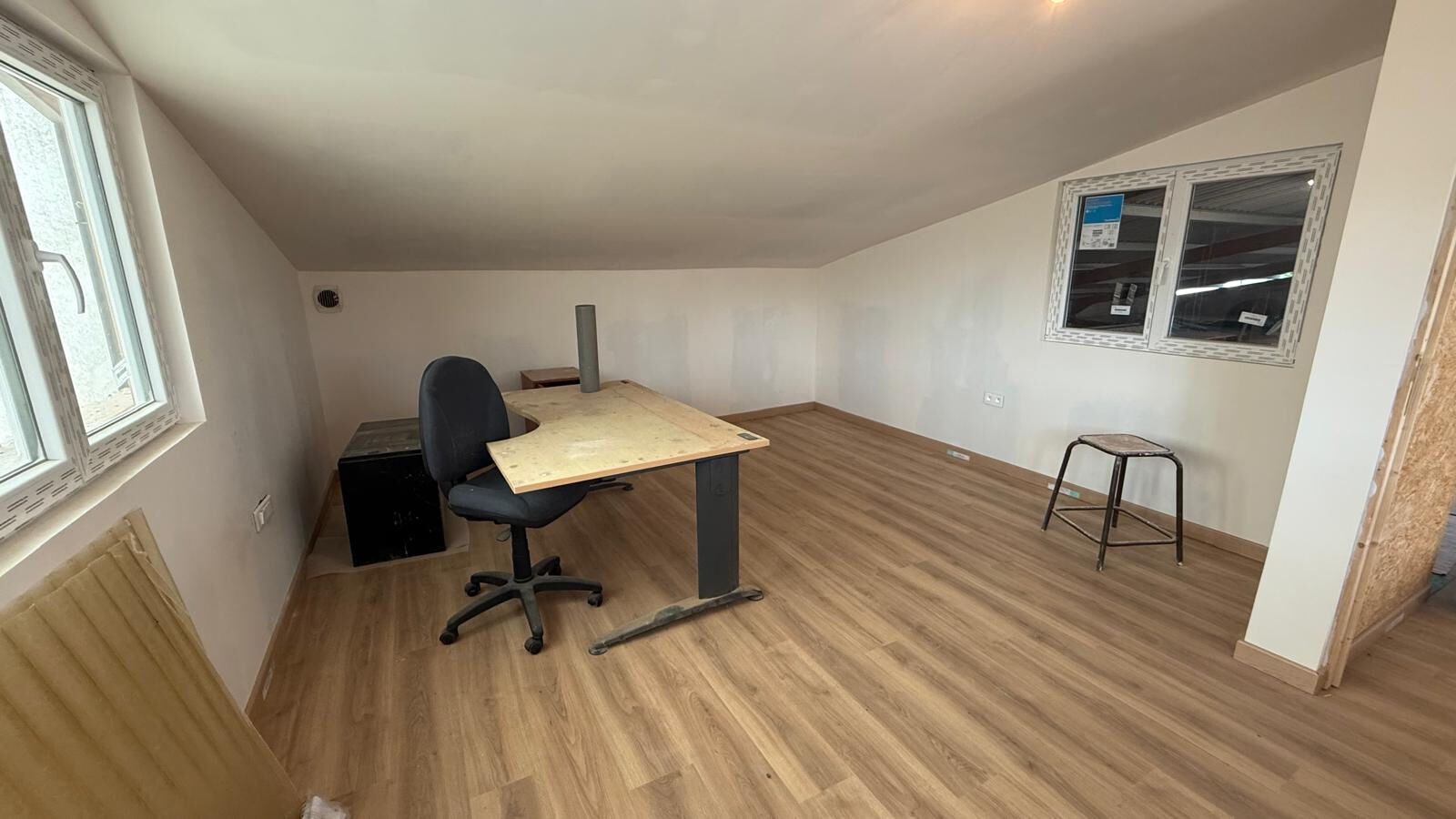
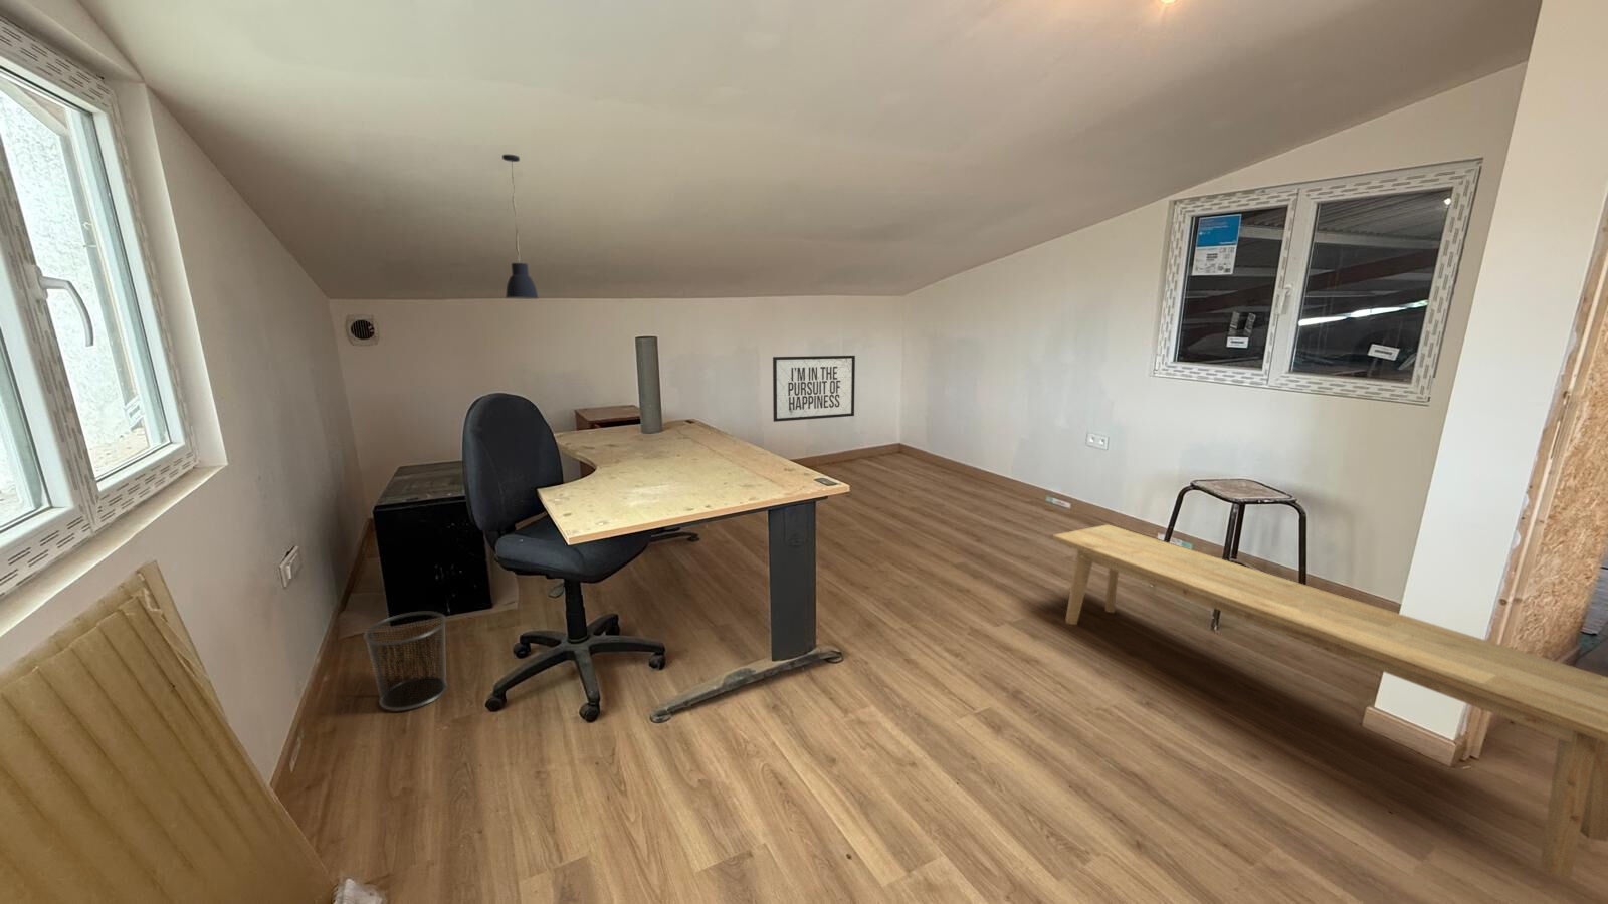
+ mirror (815, 386)
+ bench (1276, 630)
+ pendant light (517, 228)
+ waste bin (409, 660)
